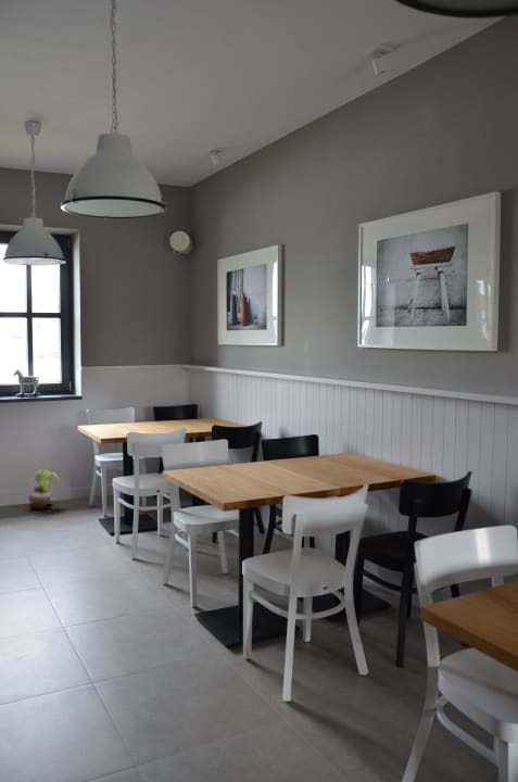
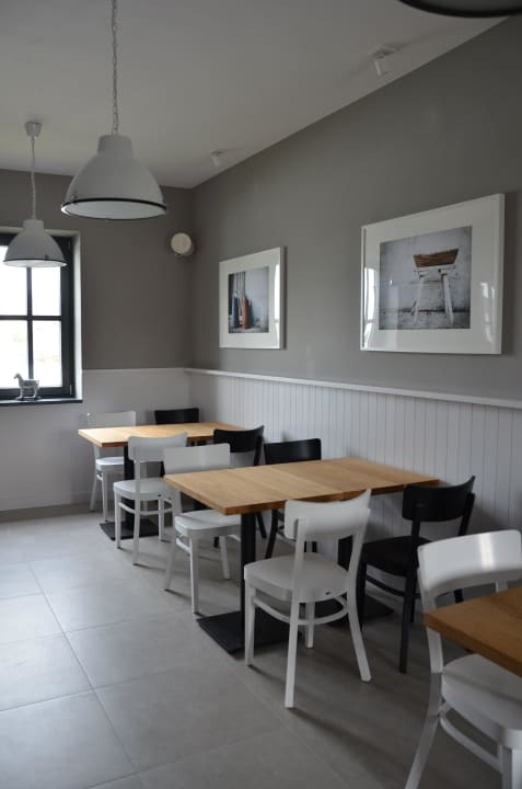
- potted plant (42, 485)
